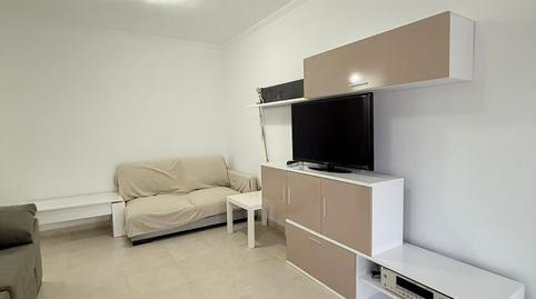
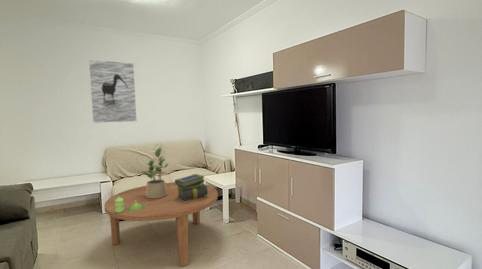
+ coffee table (165, 218)
+ potted plant (152, 172)
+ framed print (113, 92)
+ decorative container (133, 204)
+ stack of books (191, 186)
